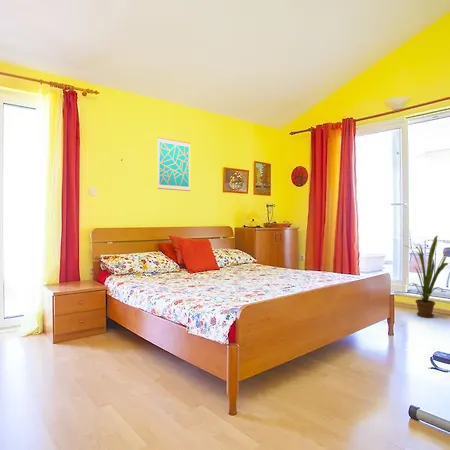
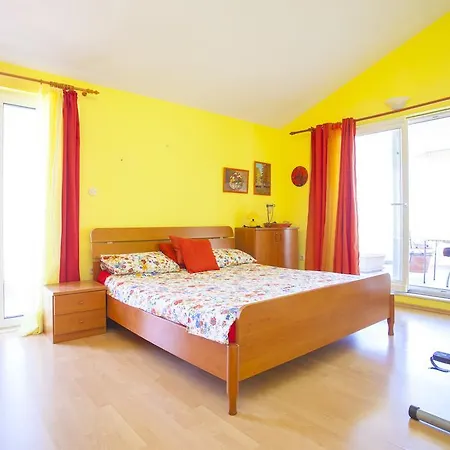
- house plant (425, 275)
- wall art (174, 165)
